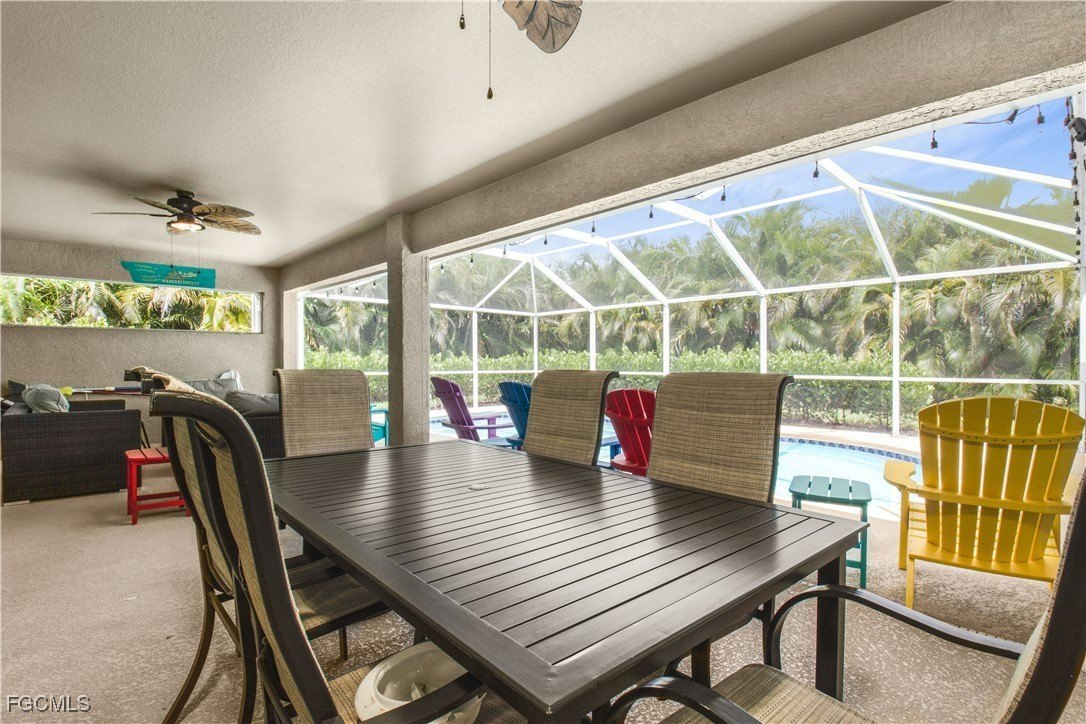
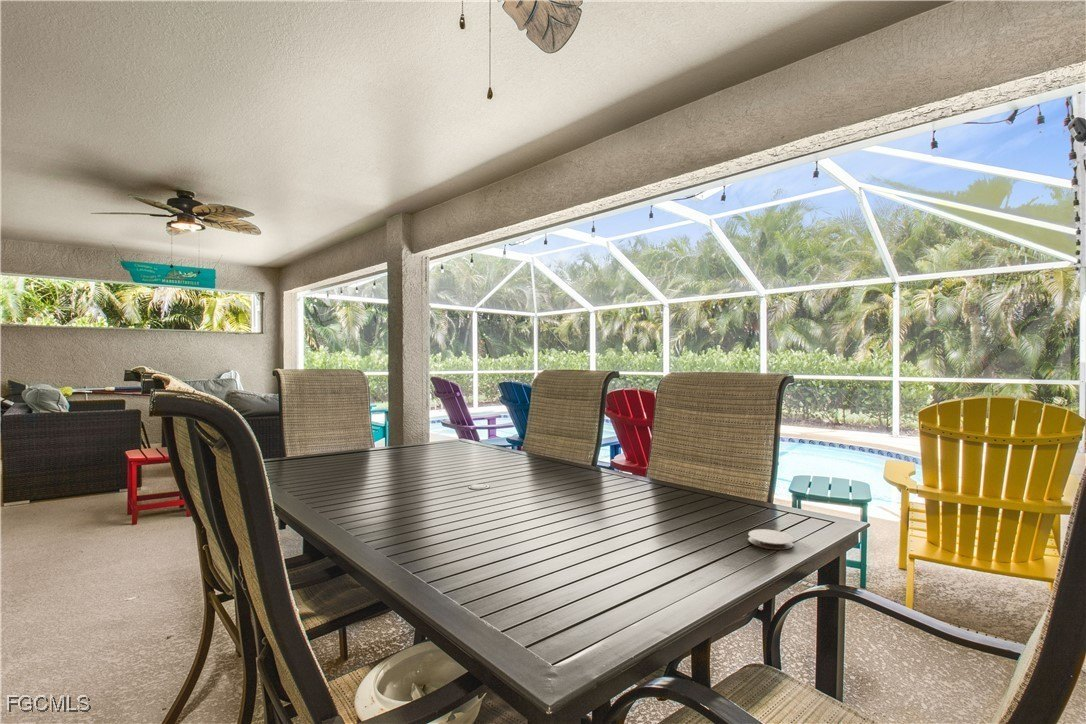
+ coaster (770, 539)
